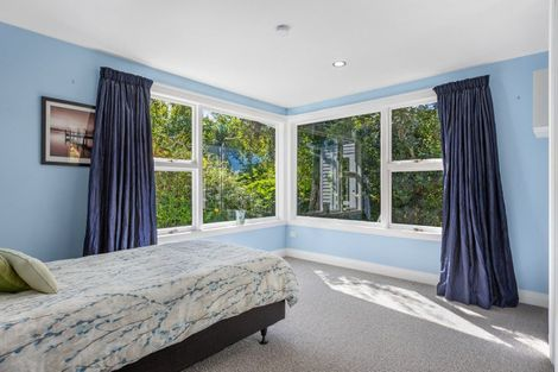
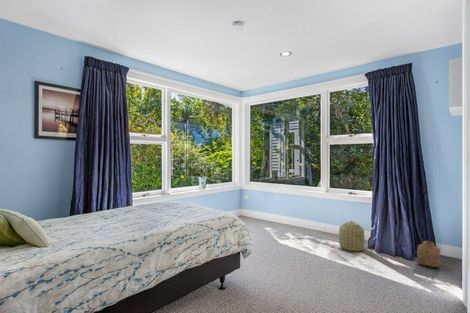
+ vase (428, 253)
+ basket (351, 234)
